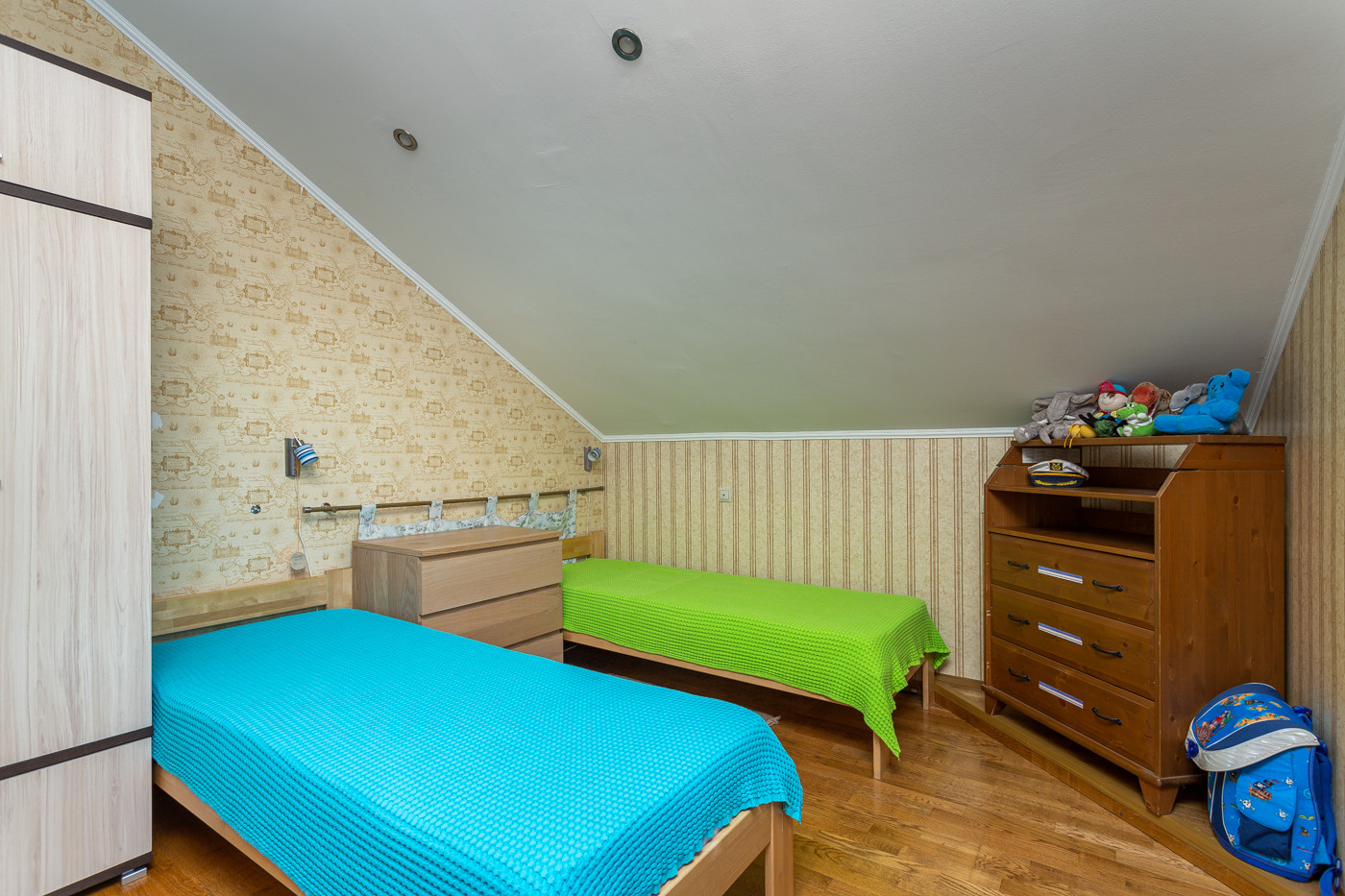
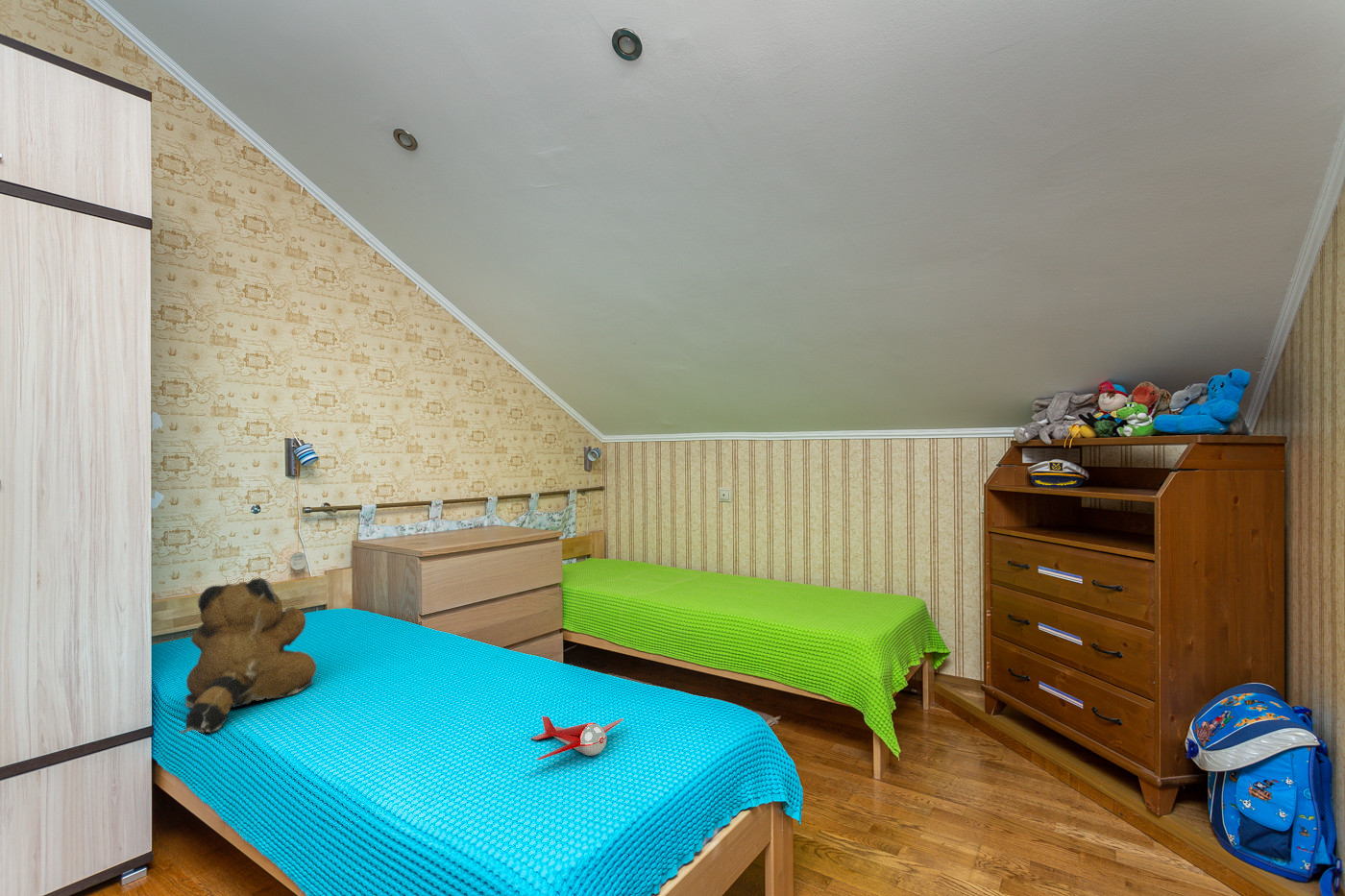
+ toy airplane (571, 730)
+ teddy bear (244, 644)
